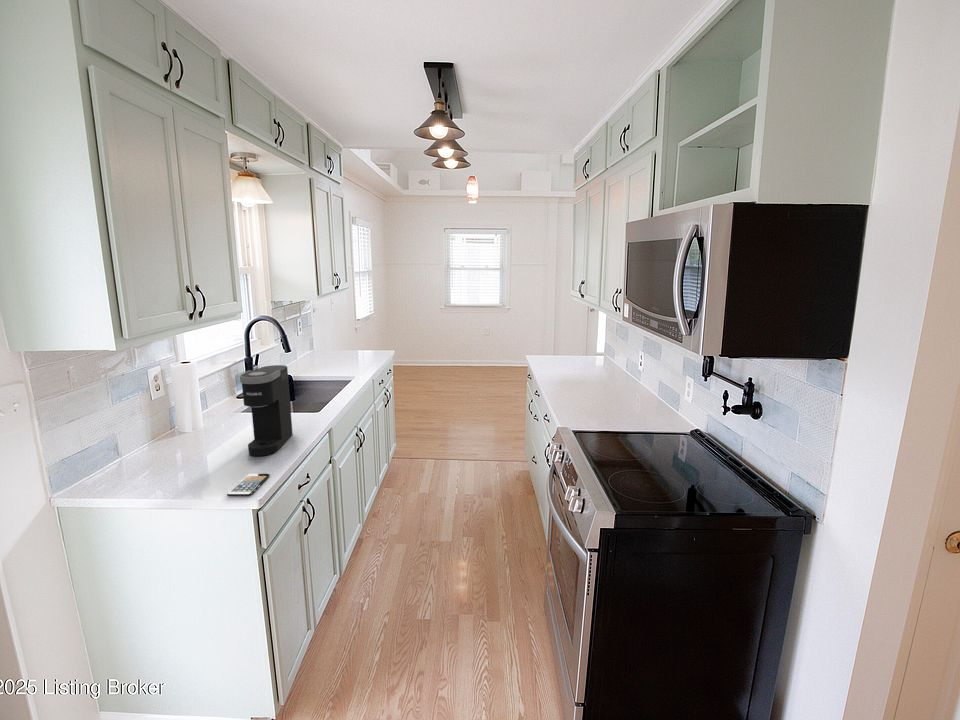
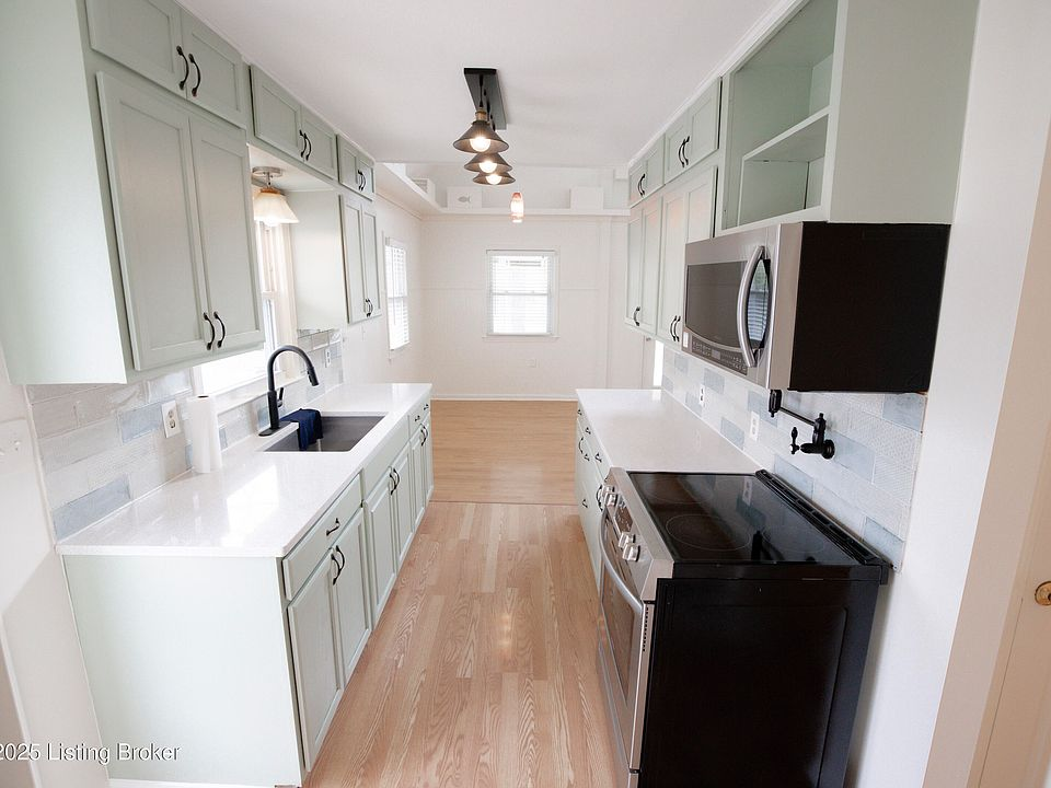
- smartphone (249, 484)
- coffee maker (268, 406)
